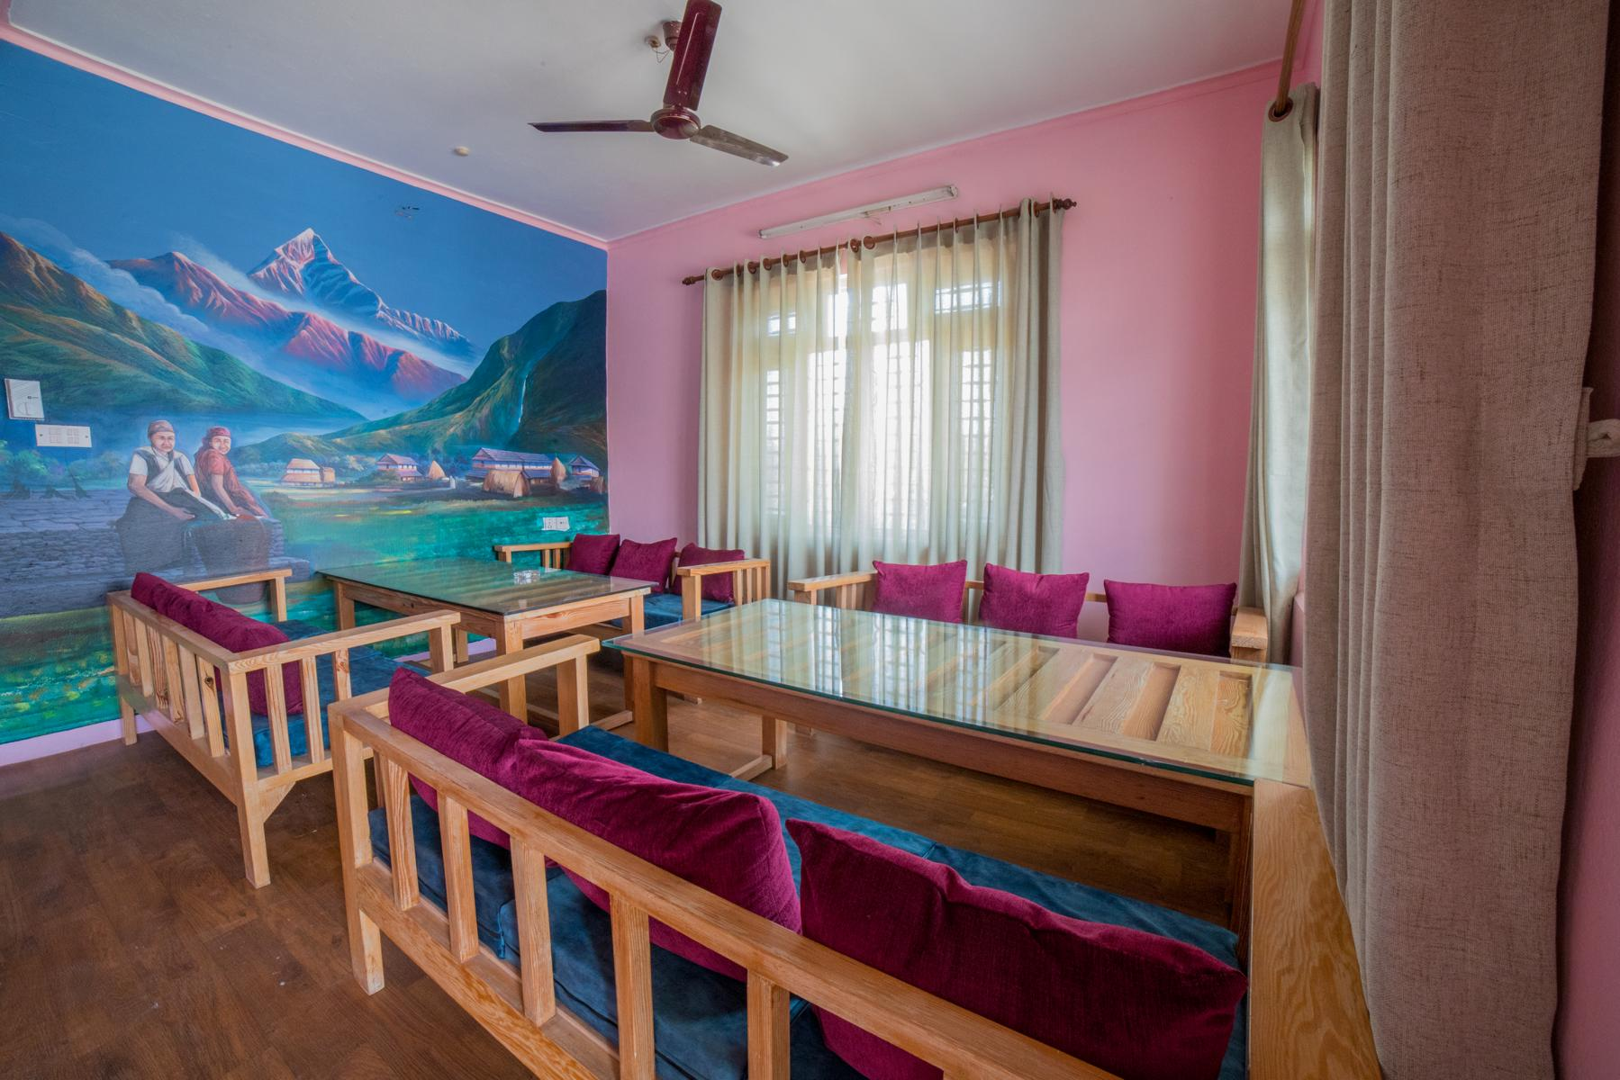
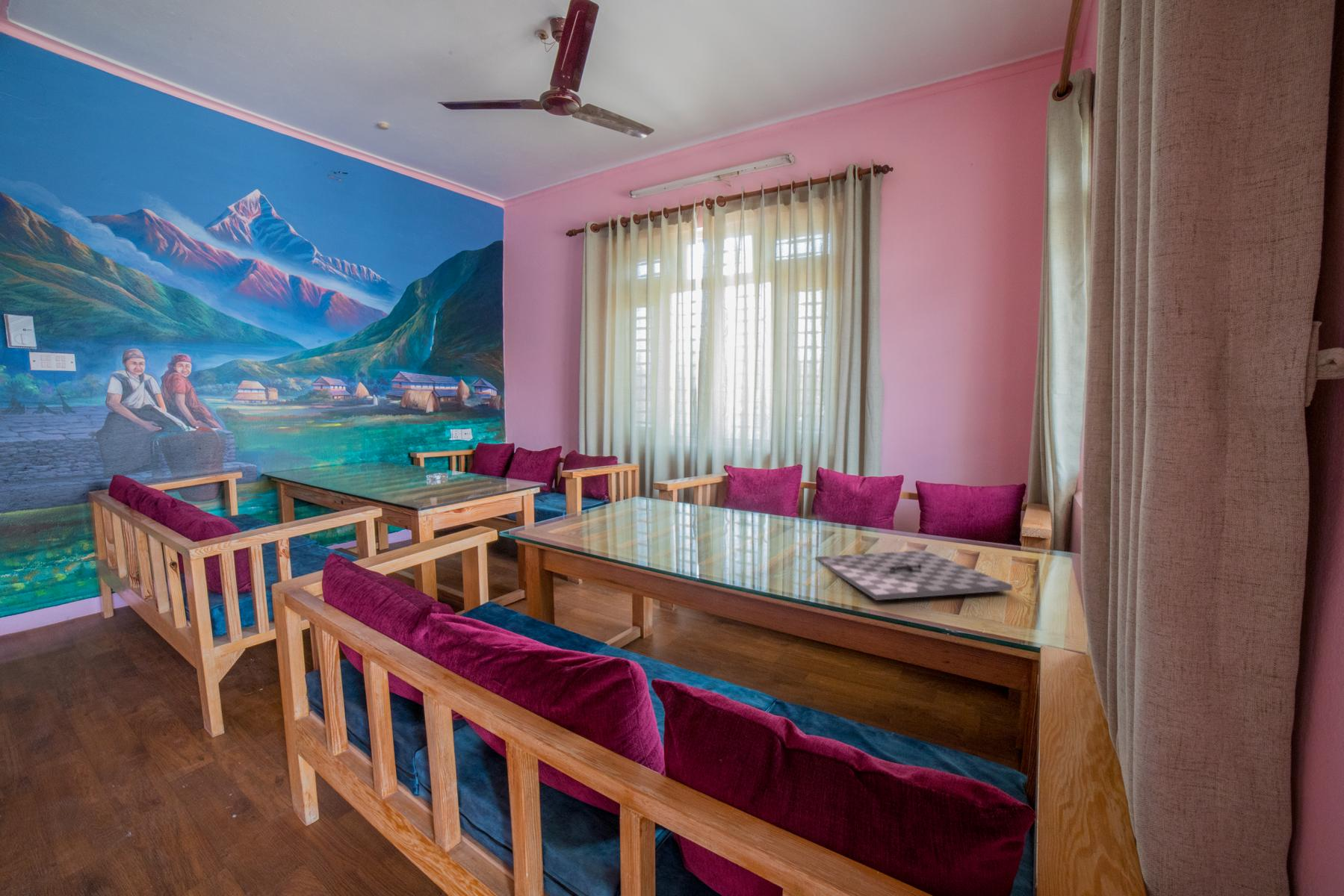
+ chess board (903, 569)
